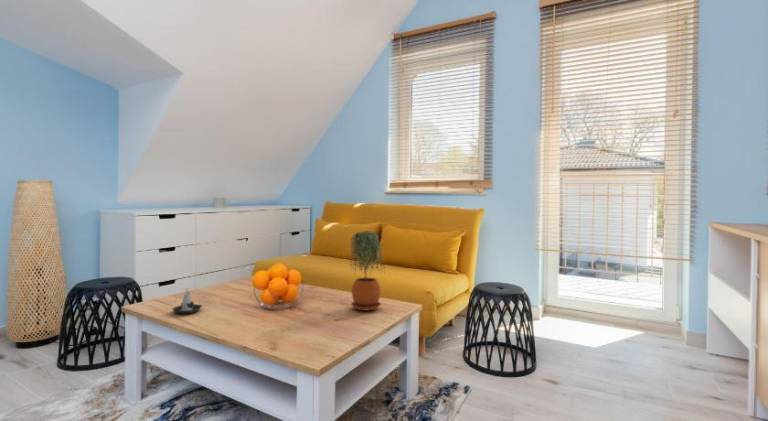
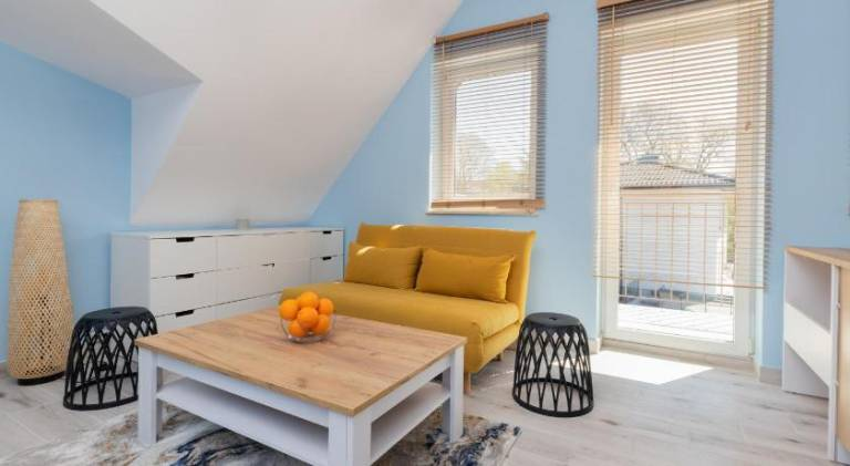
- potted plant (367, 269)
- candle (186, 300)
